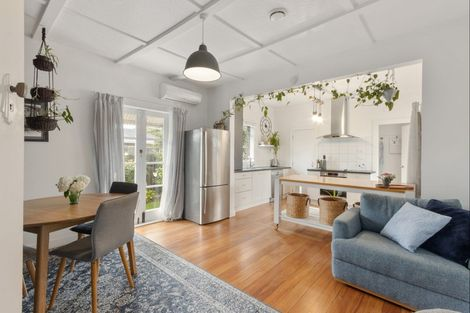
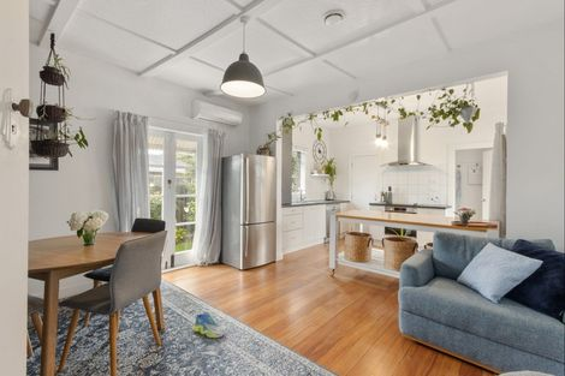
+ sneaker (208, 323)
